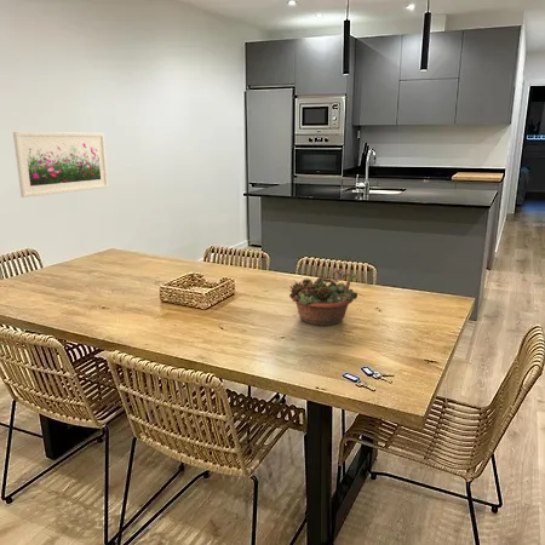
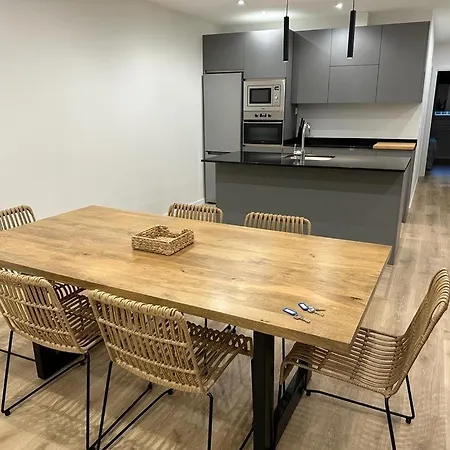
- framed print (65, 162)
- succulent planter (323, 296)
